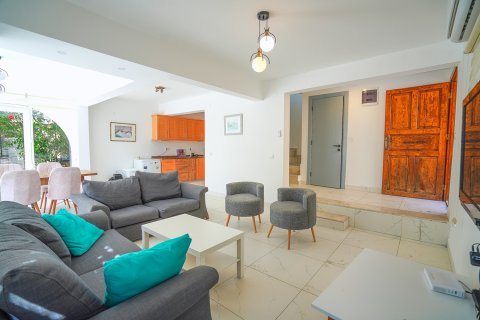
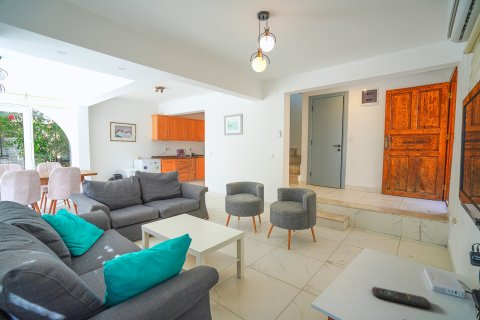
+ remote control (399, 296)
